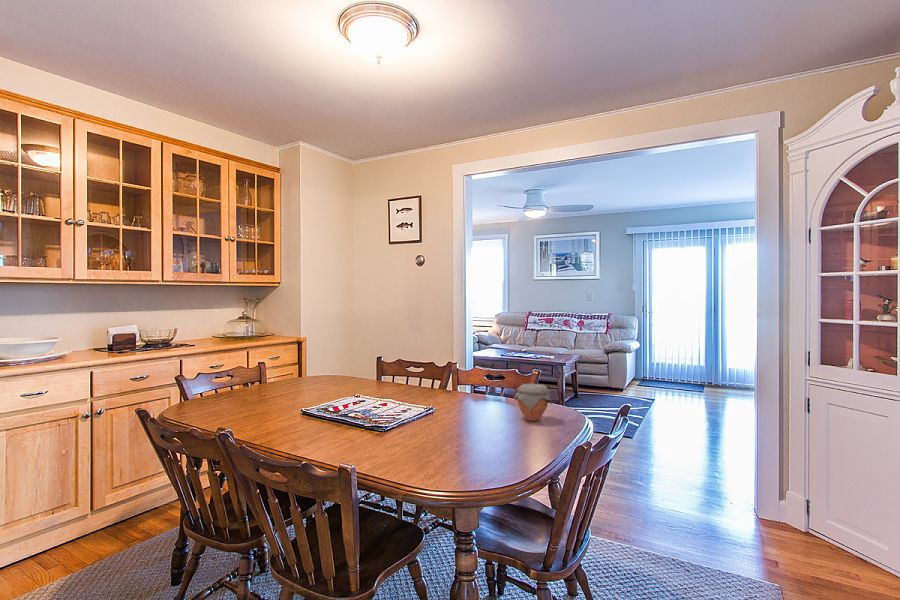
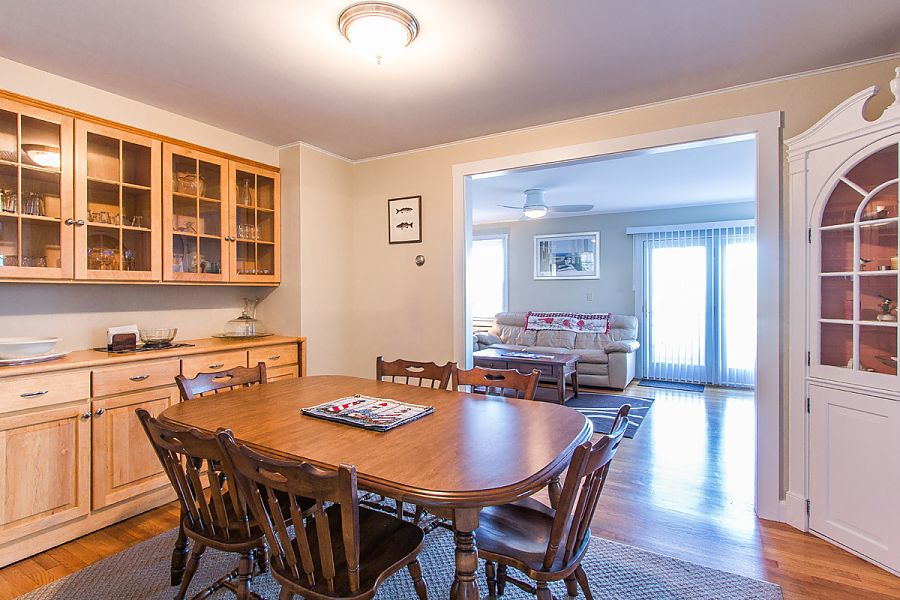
- jar (532, 402)
